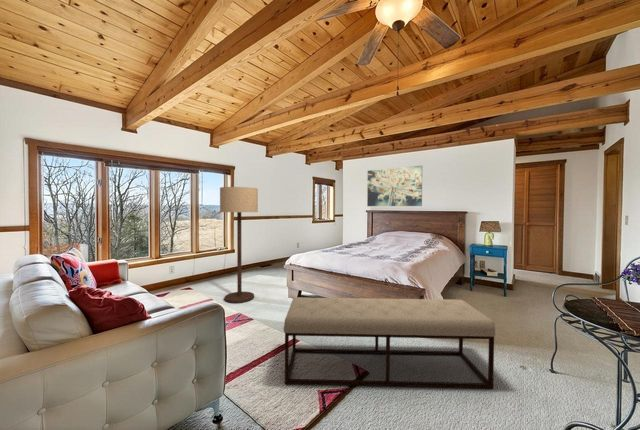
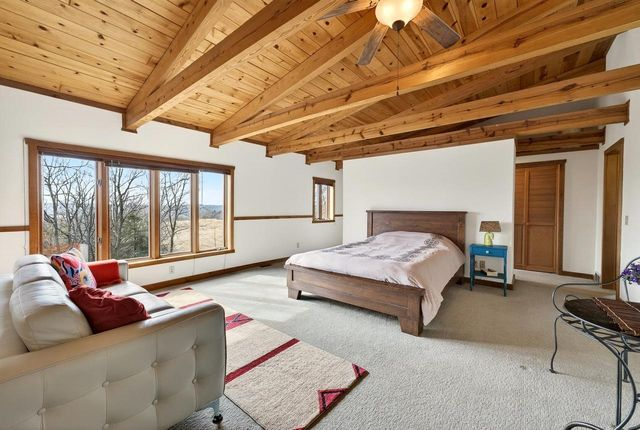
- wall art (393, 187)
- floor lamp (239, 243)
- bench (381, 336)
